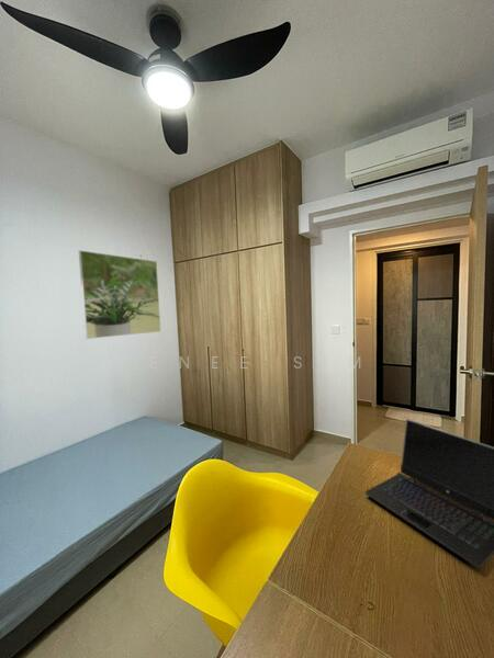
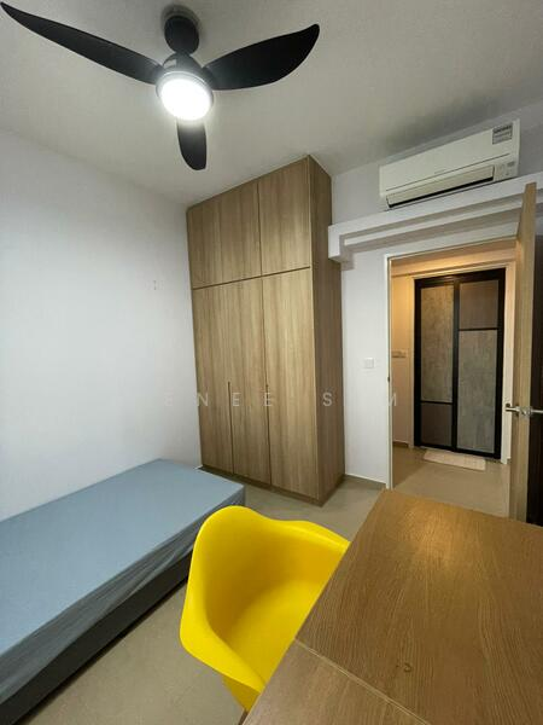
- laptop computer (434, 477)
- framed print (124, 296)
